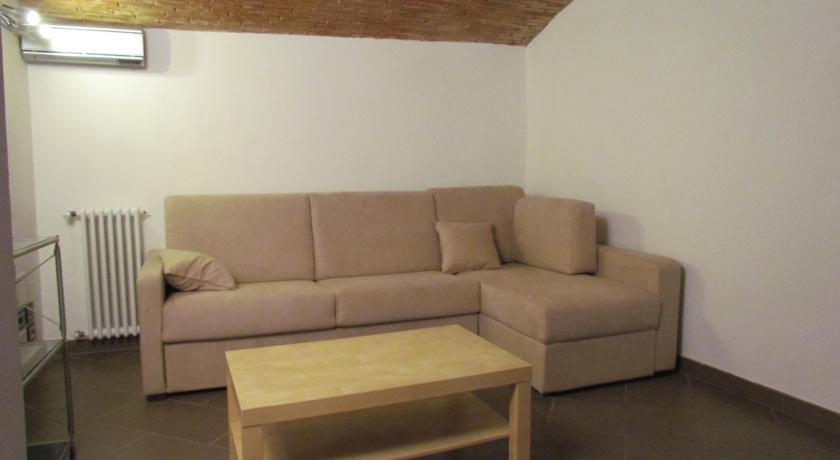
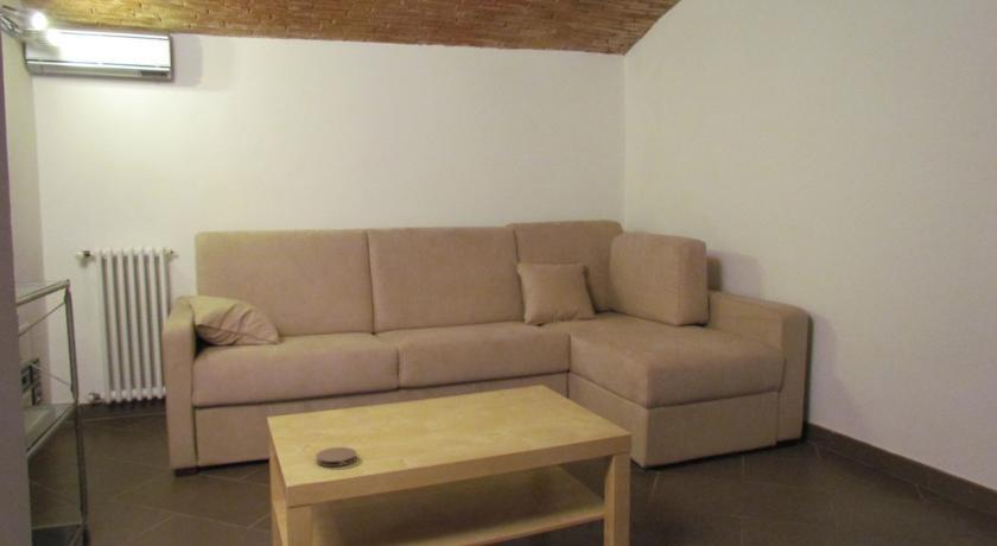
+ coaster (336, 456)
